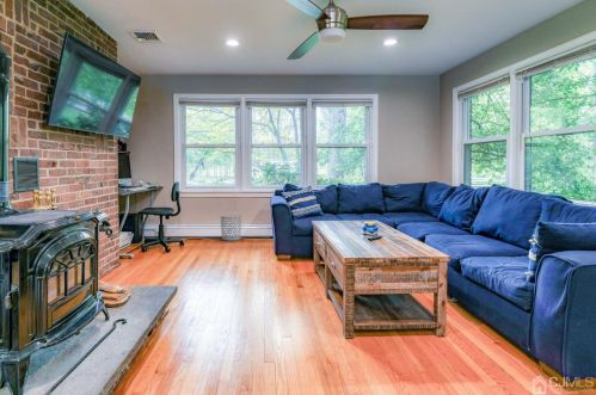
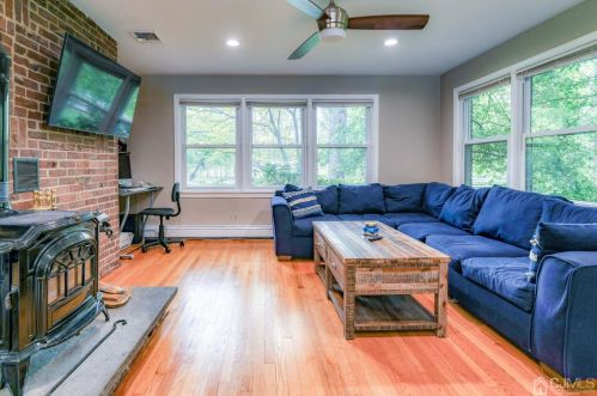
- waste bin (231, 227)
